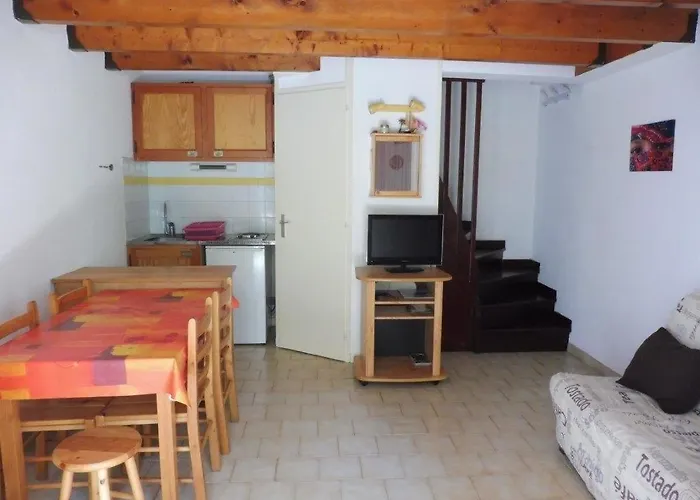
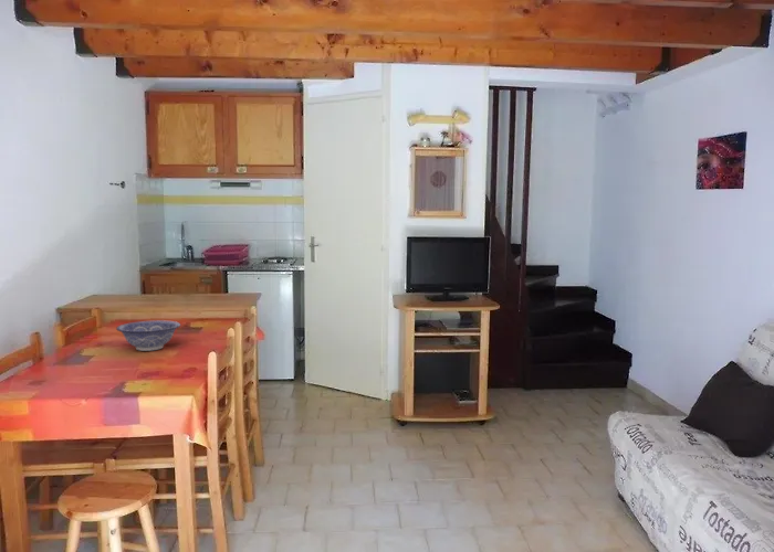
+ decorative bowl (149, 337)
